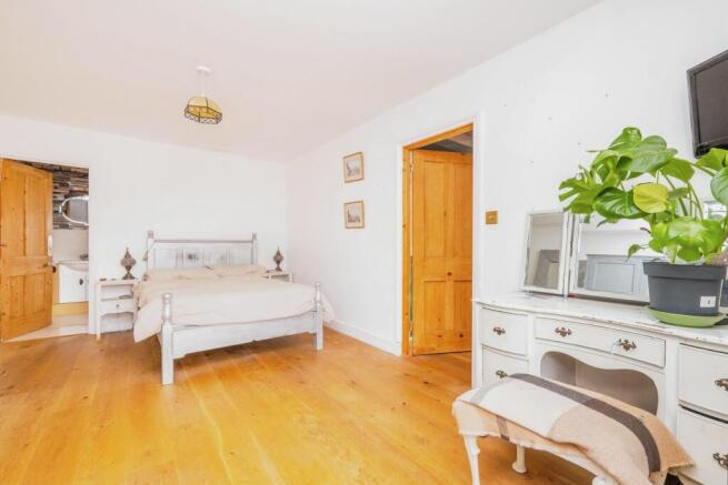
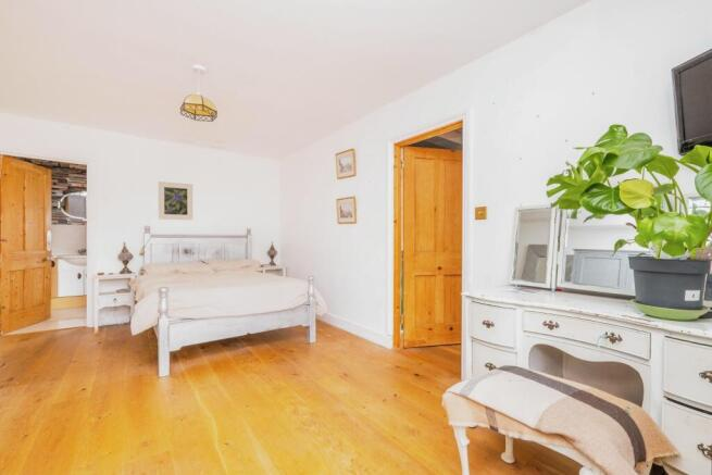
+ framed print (175, 201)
